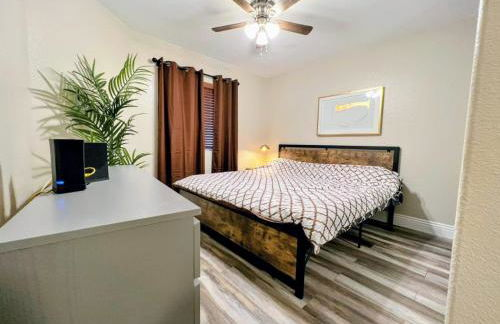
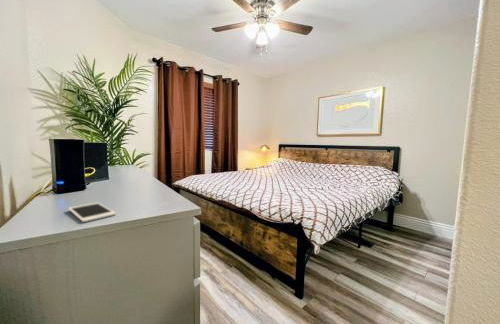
+ cell phone (91, 211)
